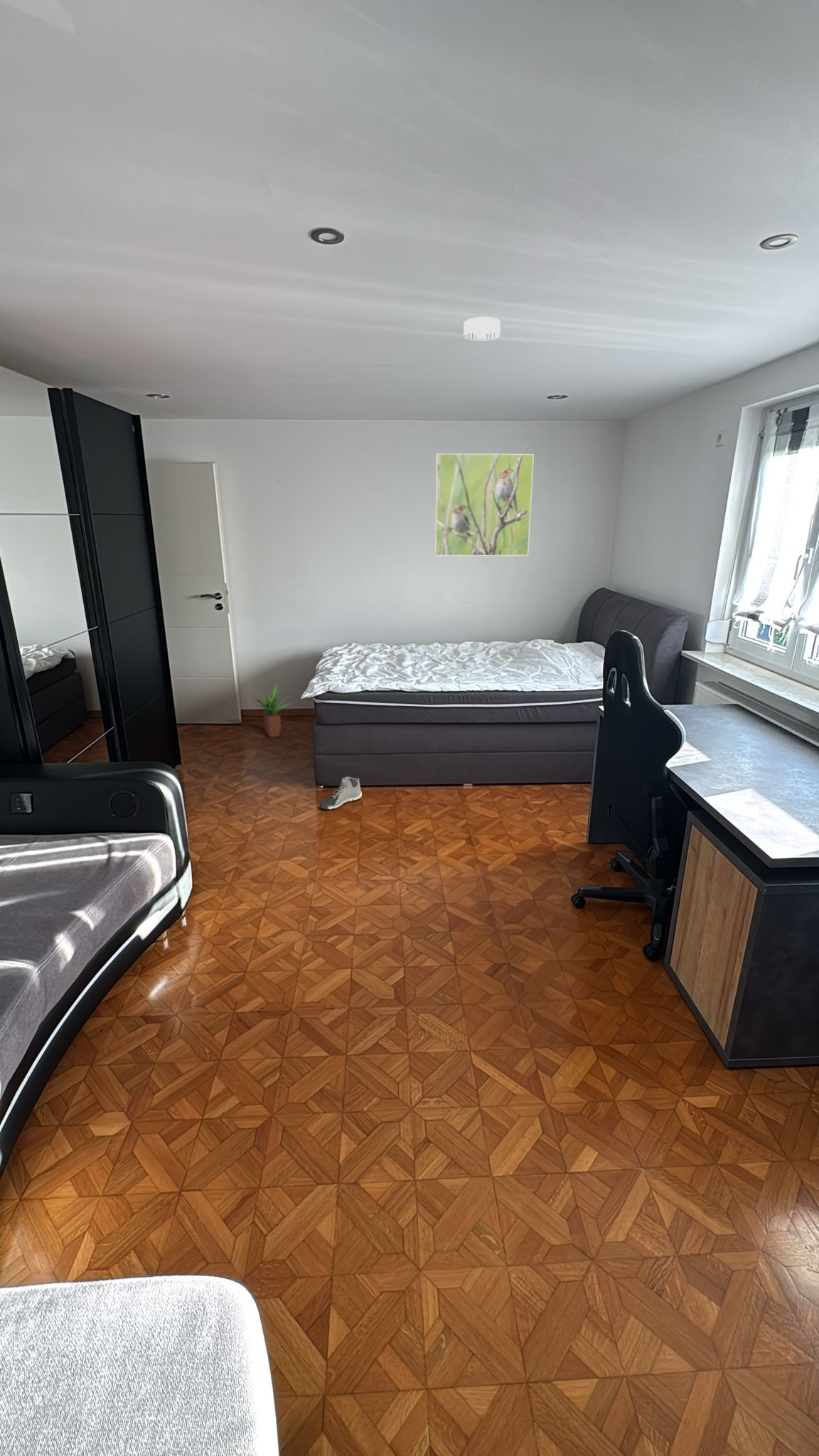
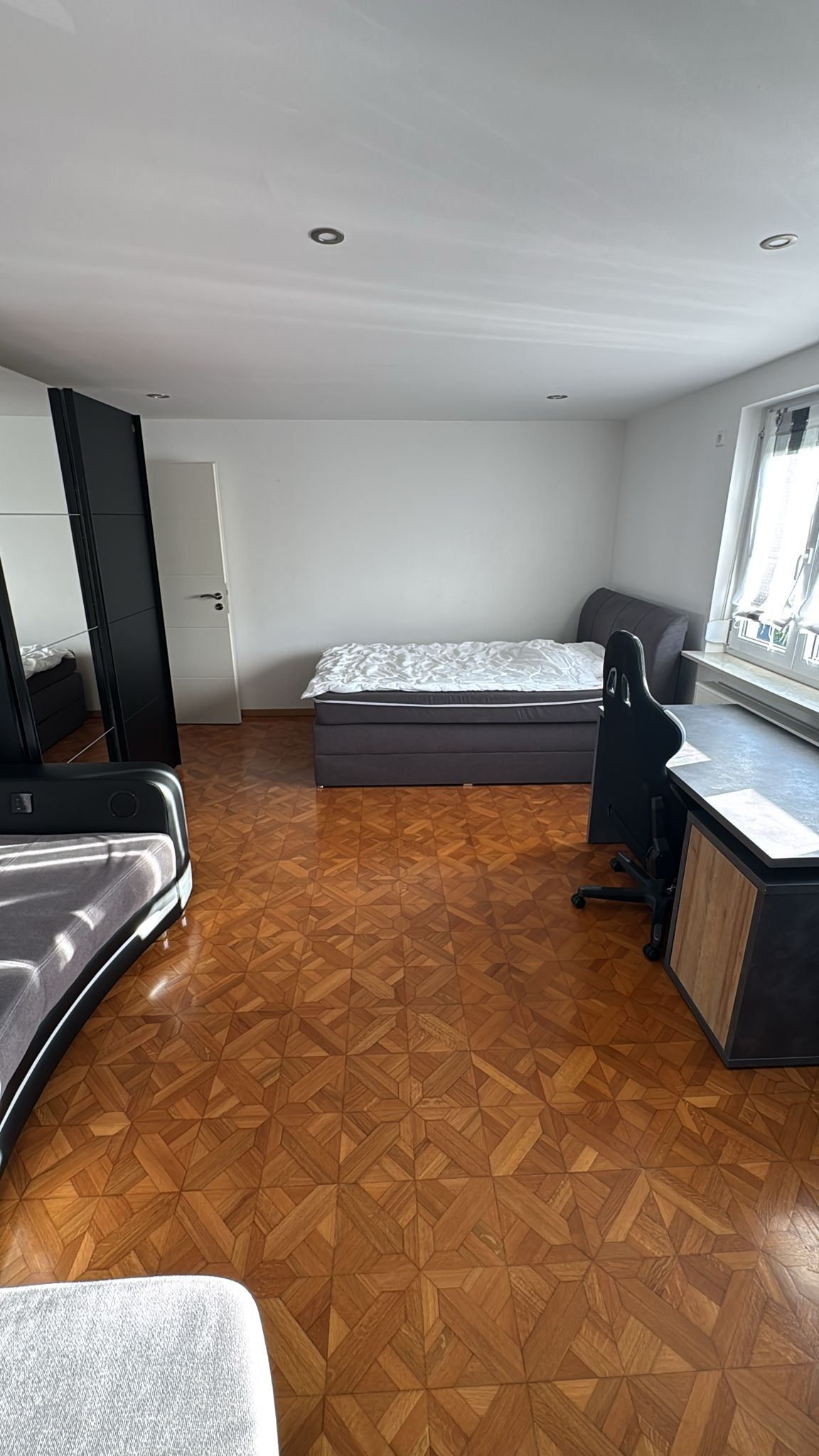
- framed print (483, 505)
- sneaker (339, 789)
- potted plant (273, 710)
- smoke detector (481, 328)
